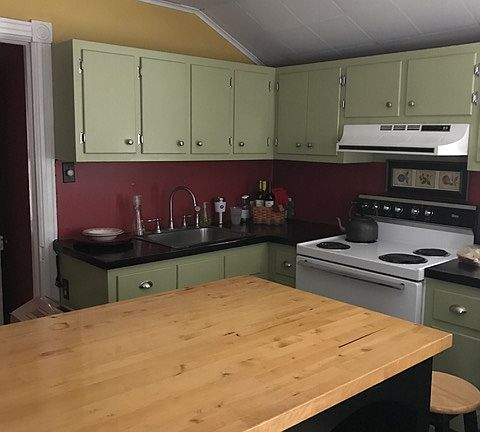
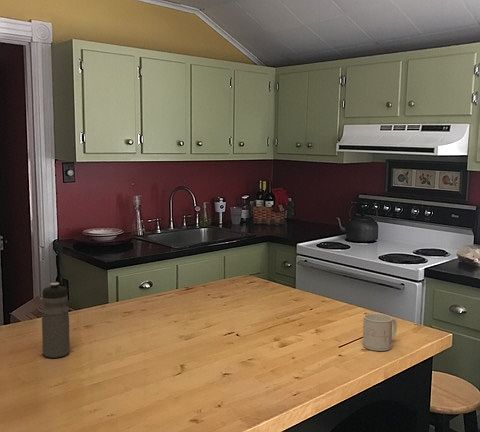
+ mug (382, 330)
+ water bottle (55, 318)
